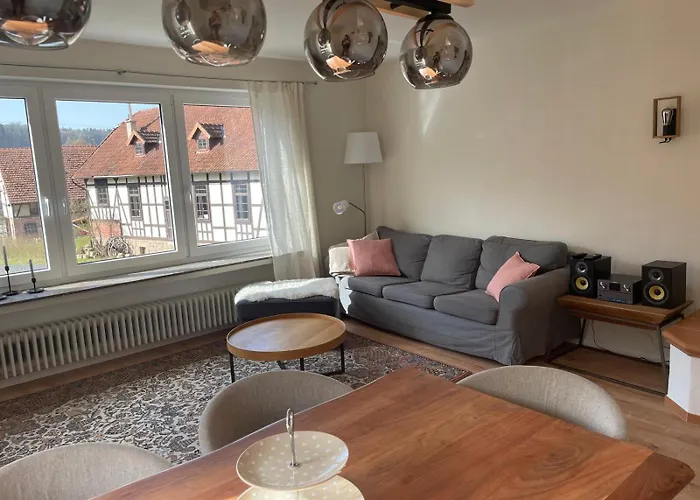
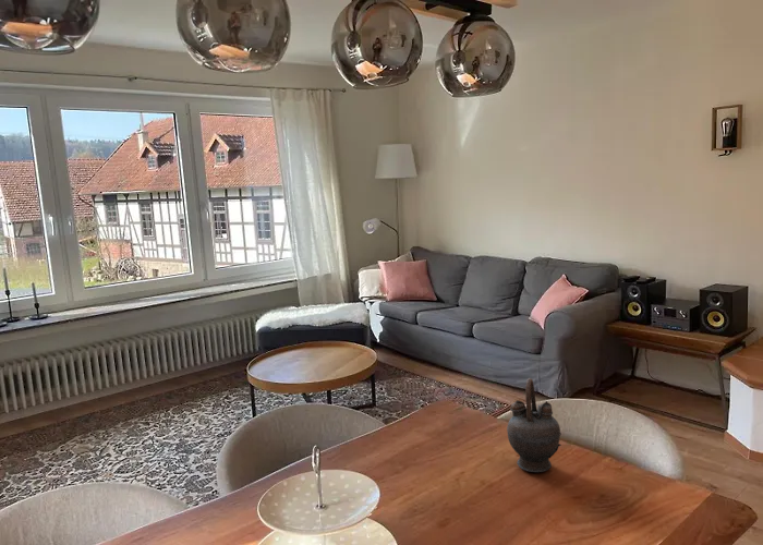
+ teapot (534, 421)
